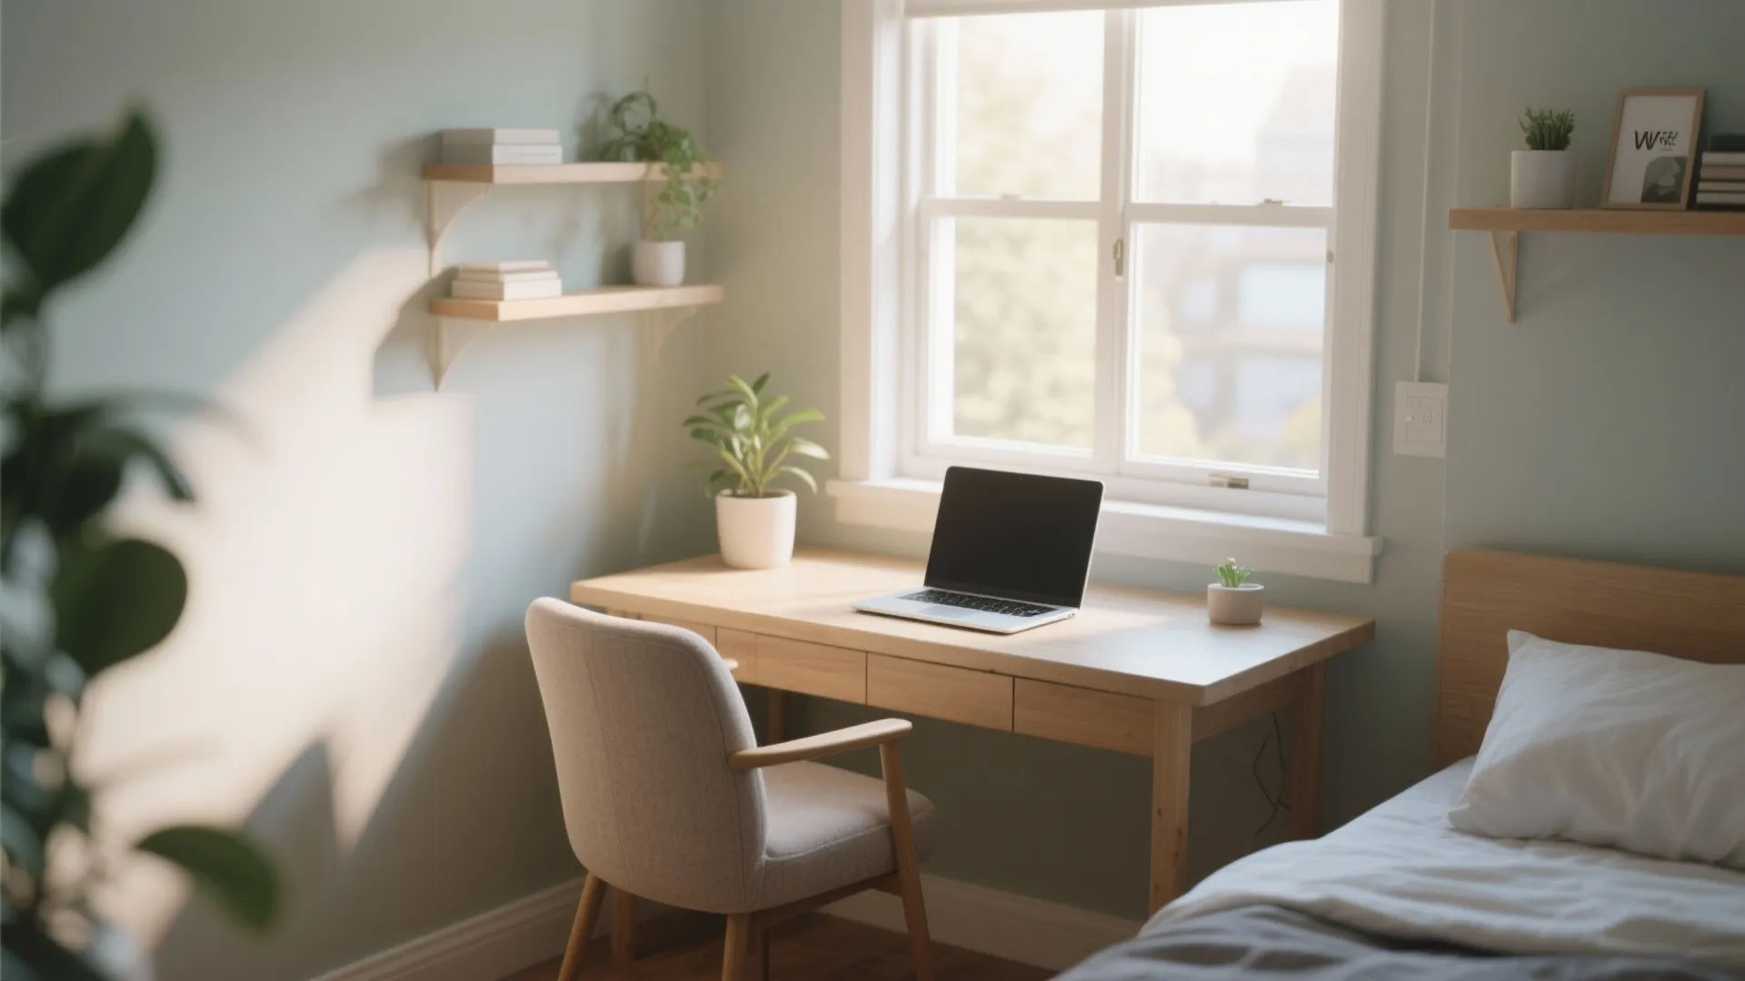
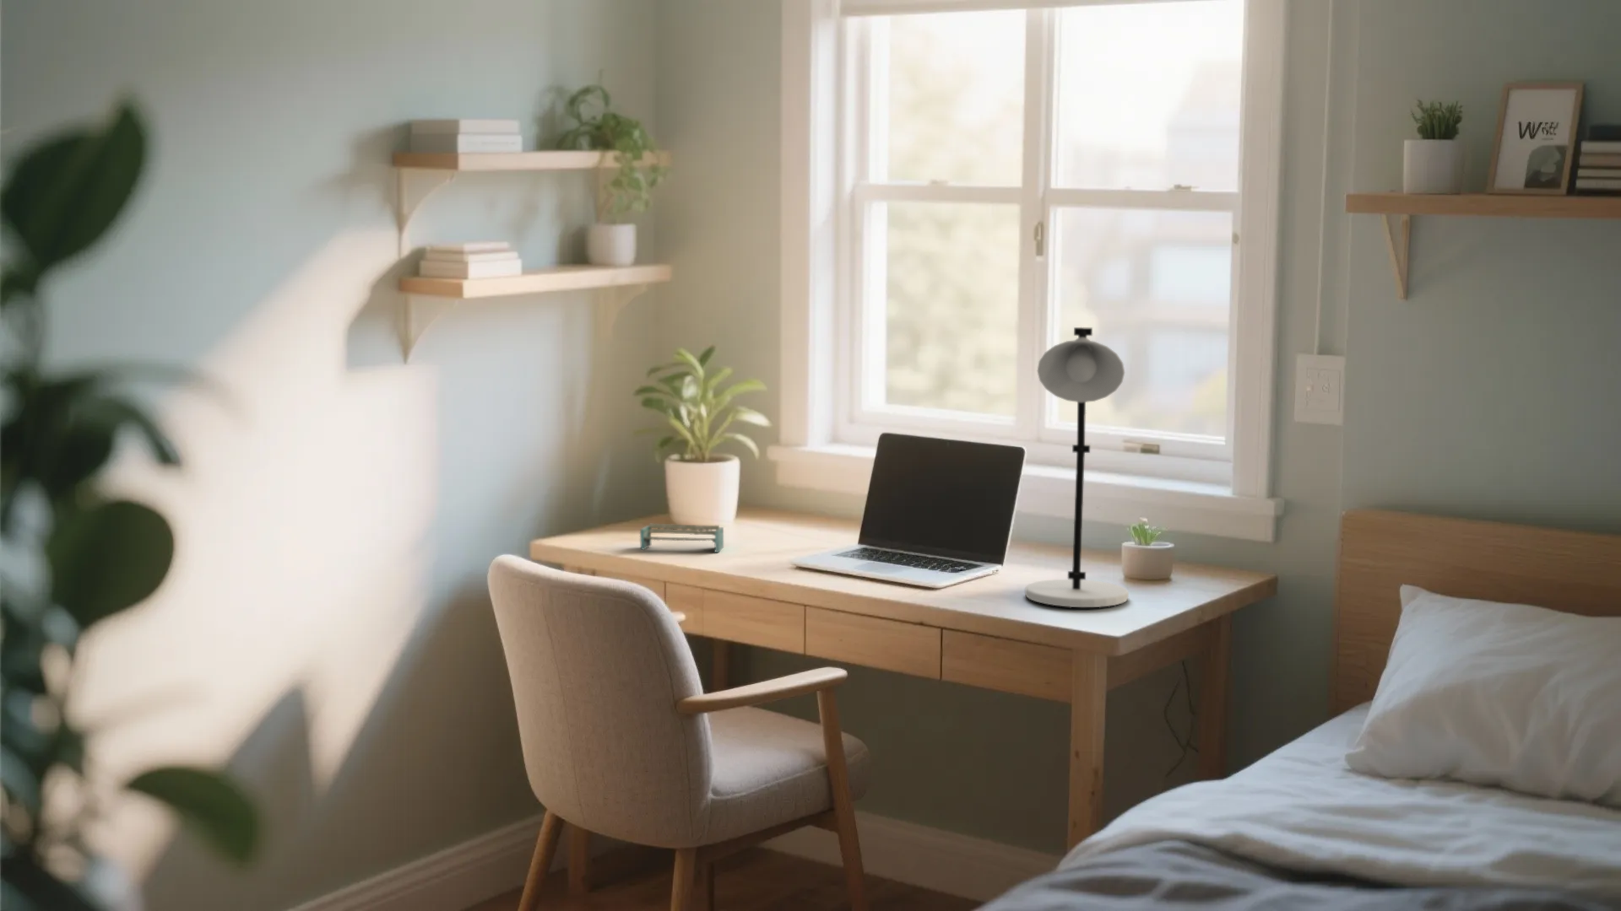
+ shelf (682, 537)
+ desk lamp (1079, 465)
